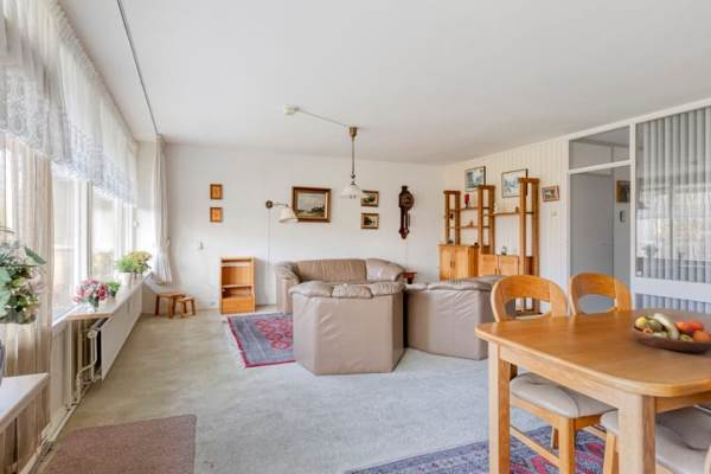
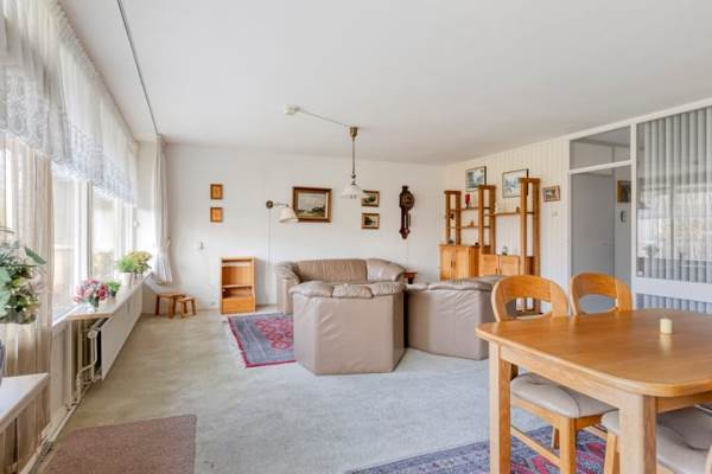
- fruit bowl (673, 329)
